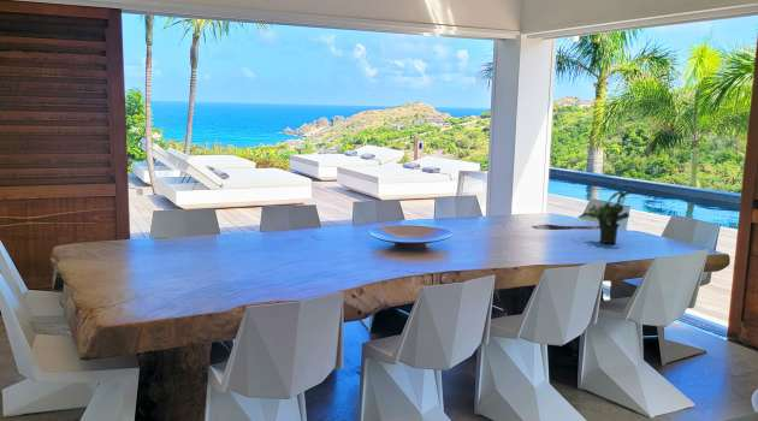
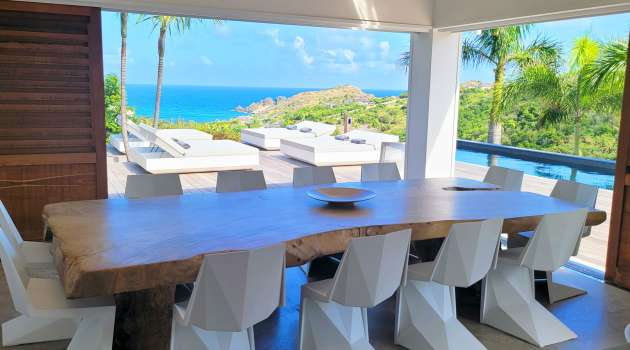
- potted plant (609, 215)
